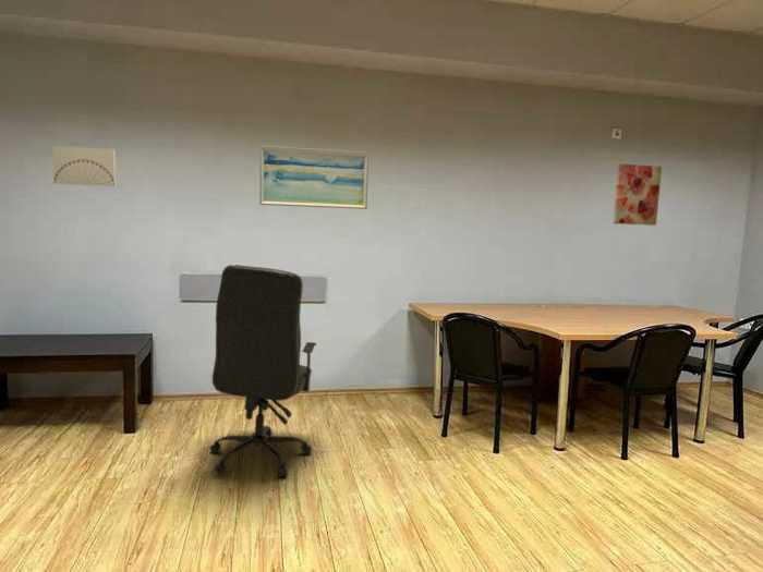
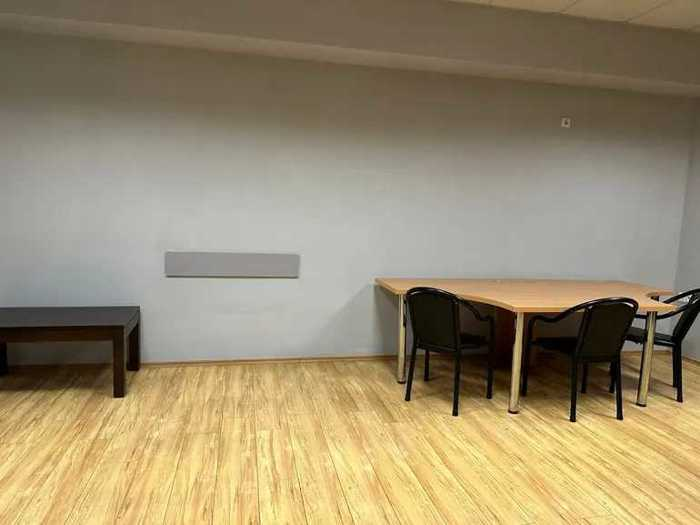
- wall art (84, 166)
- office chair (267, 360)
- wall art (314, 178)
- wall art (637, 195)
